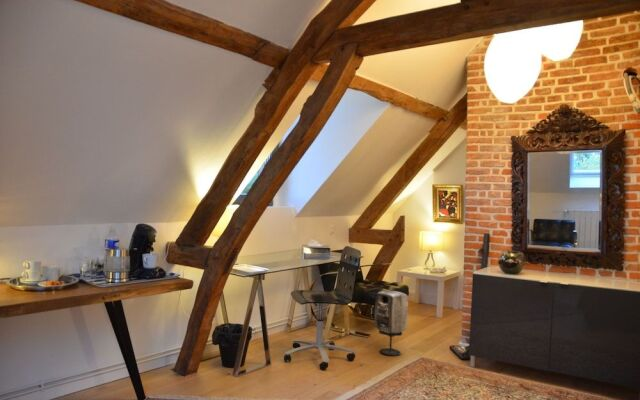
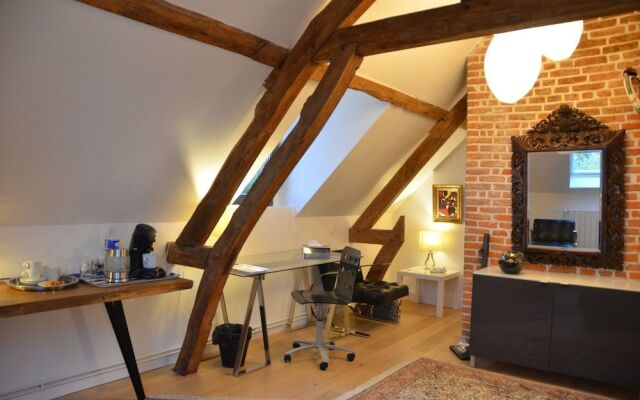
- speaker (390, 321)
